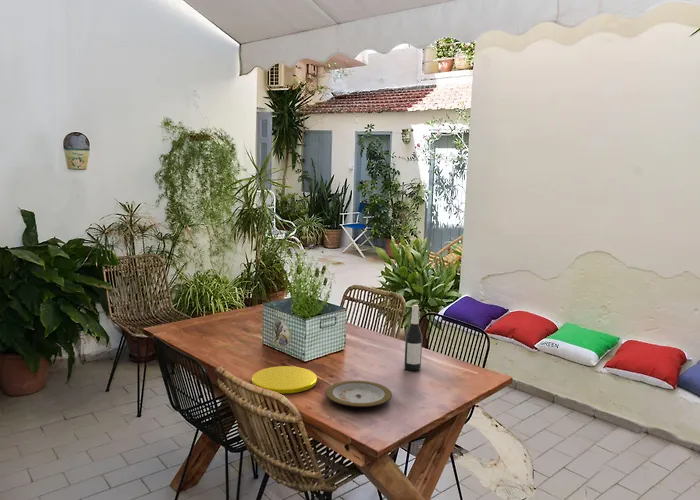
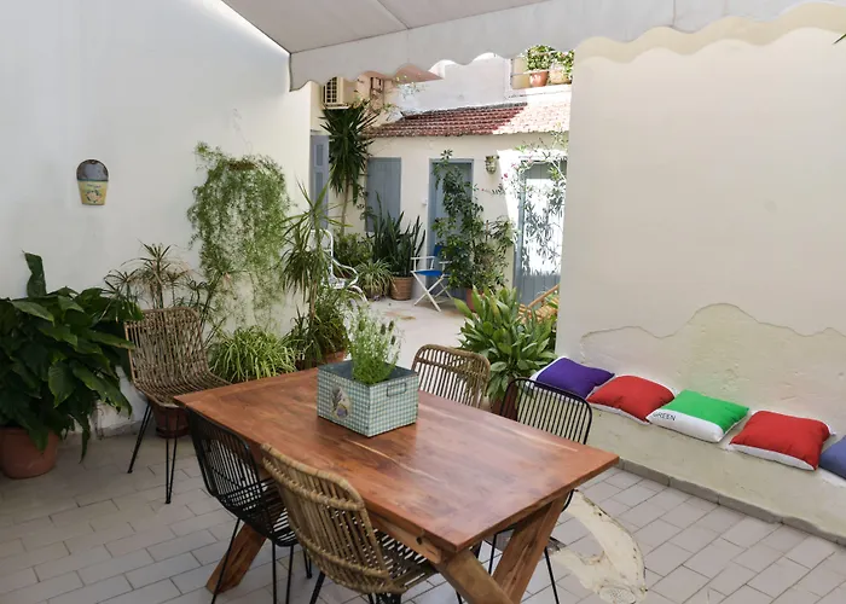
- plate (284, 378)
- wine bottle (414, 337)
- plate (358, 395)
